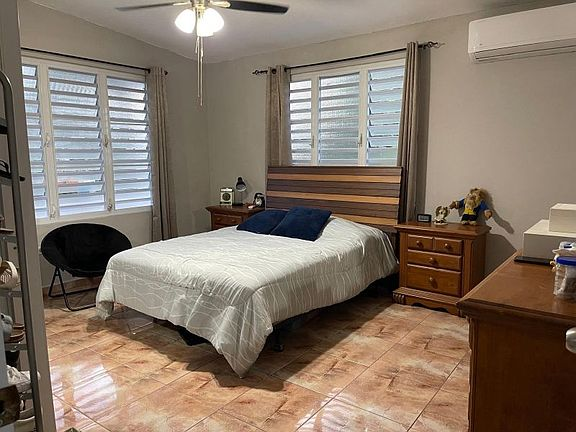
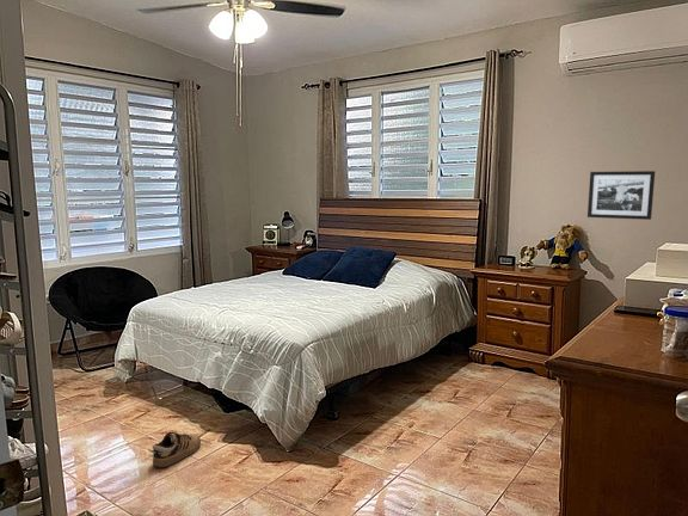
+ picture frame (620, 195)
+ shoe (176, 443)
